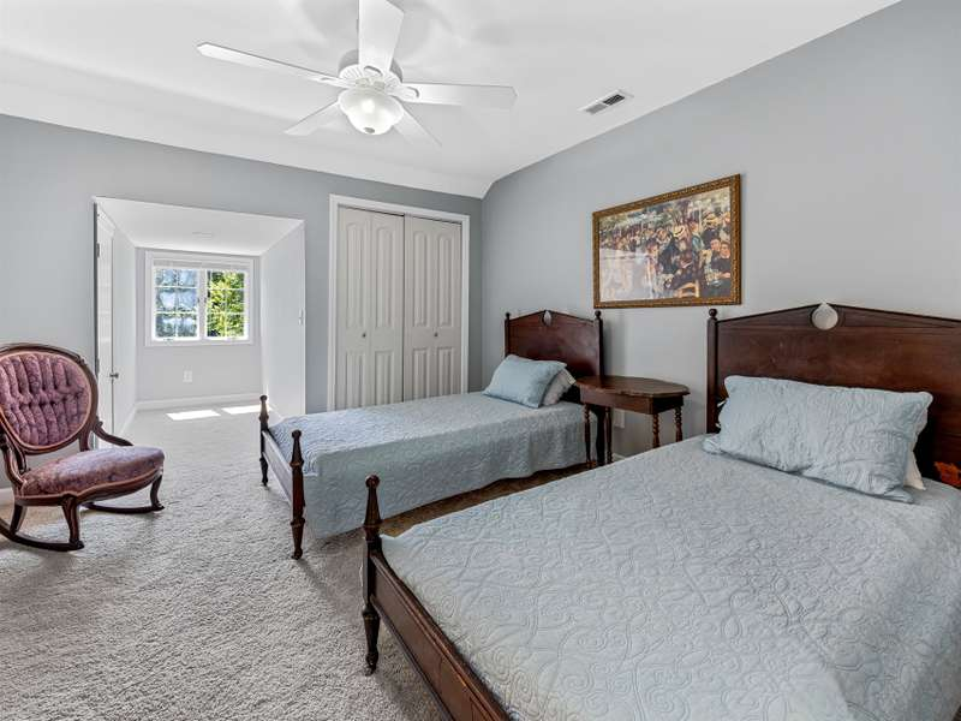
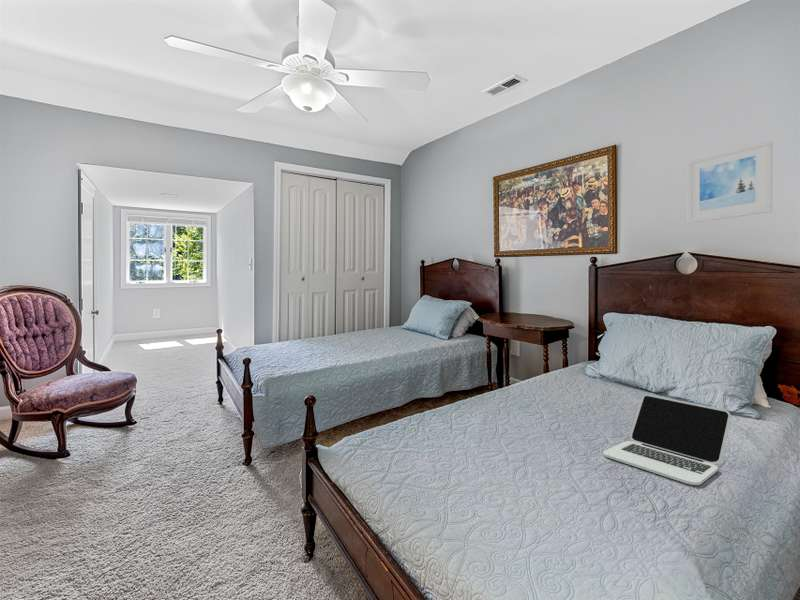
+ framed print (726, 184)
+ laptop (665, 433)
